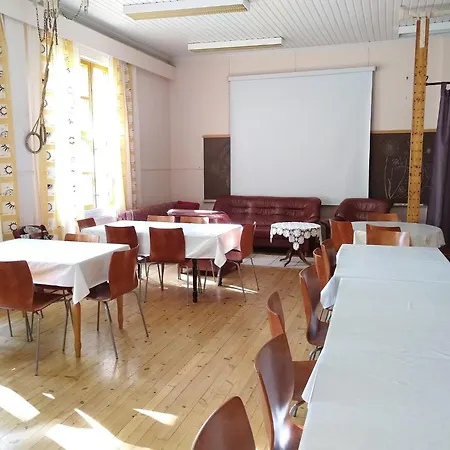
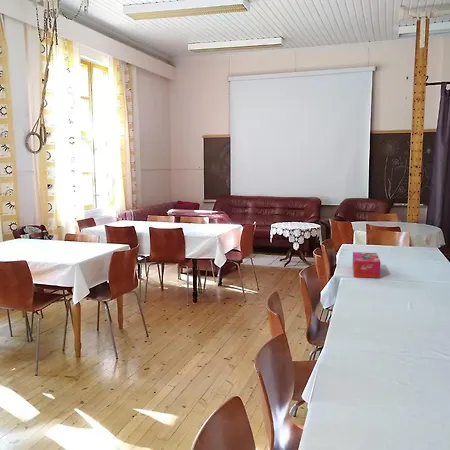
+ tissue box (365, 264)
